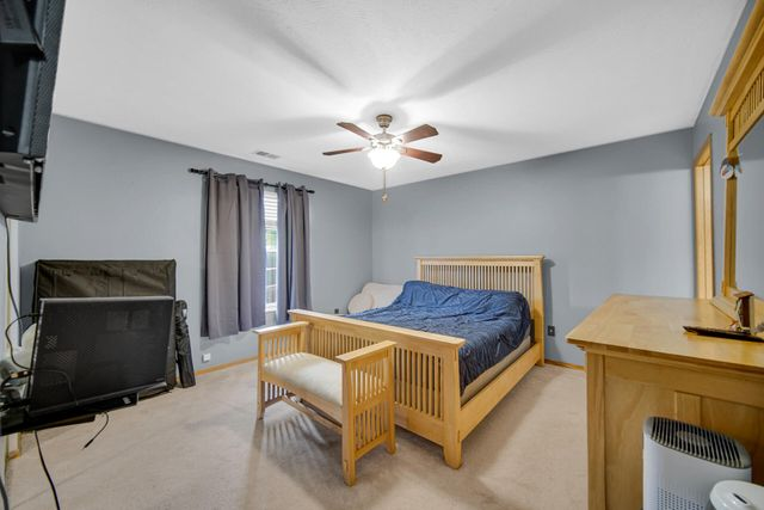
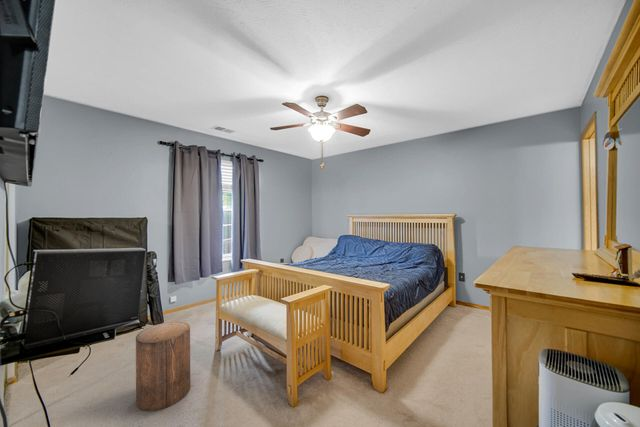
+ stool (164, 362)
